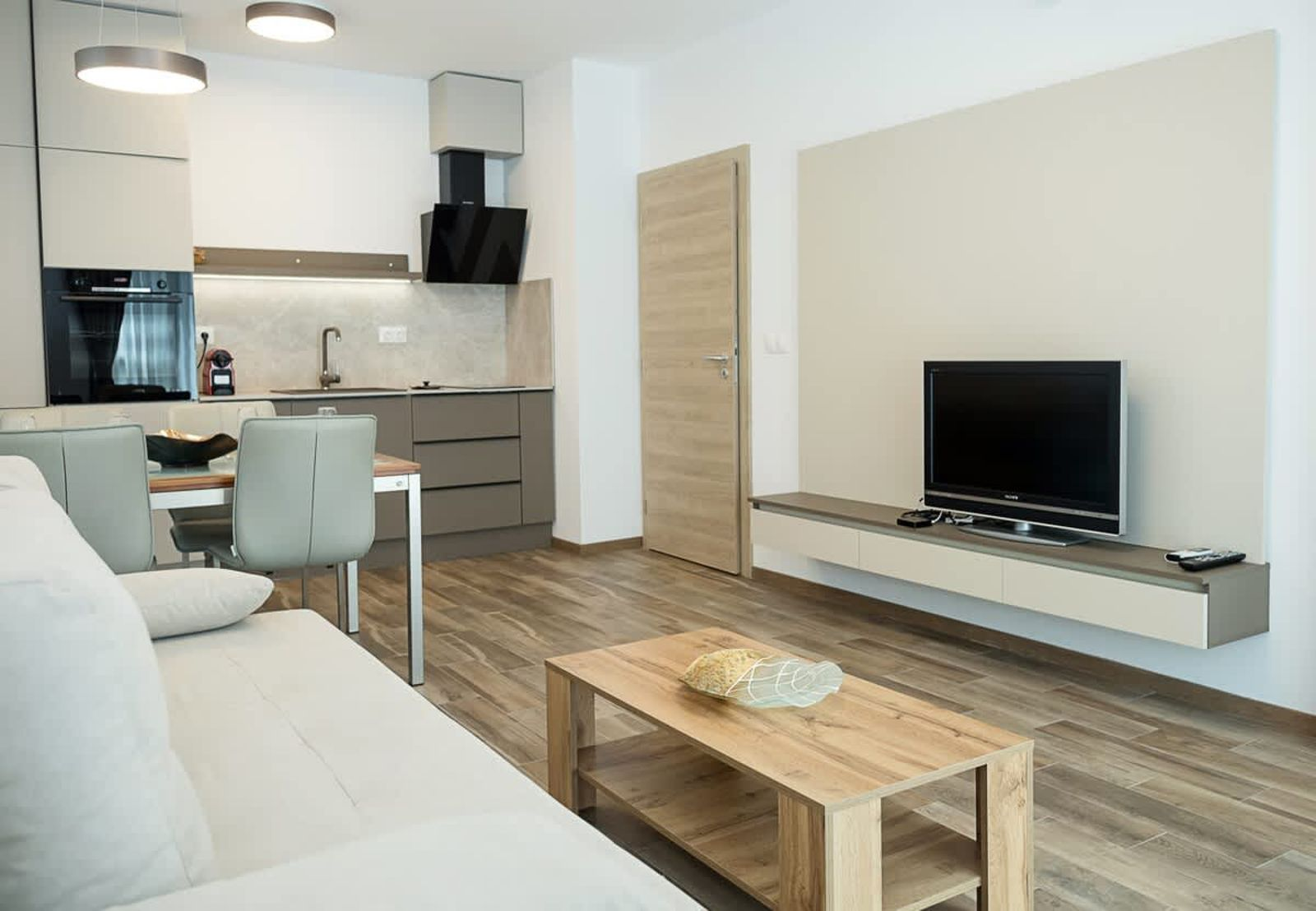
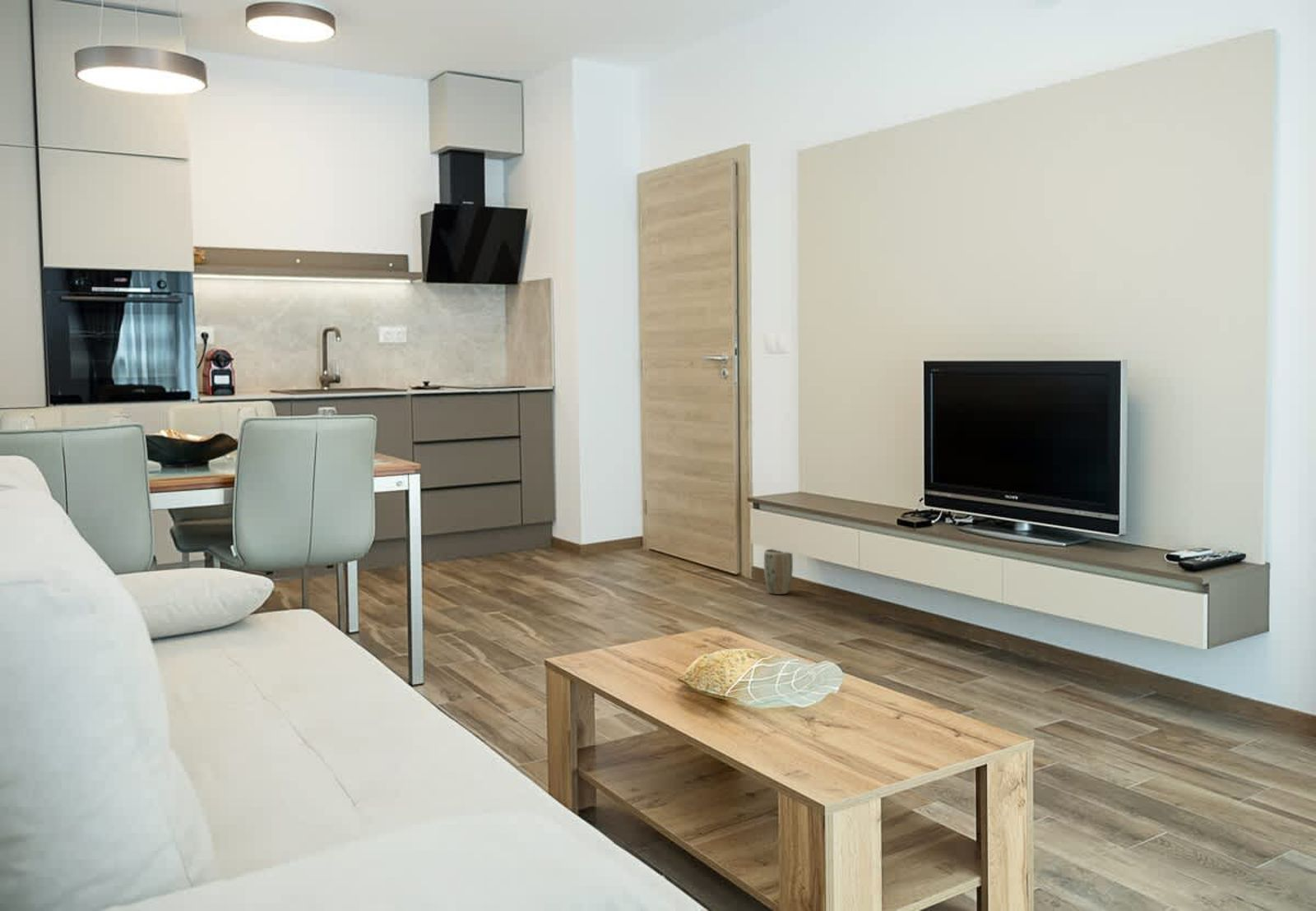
+ plant pot (778, 571)
